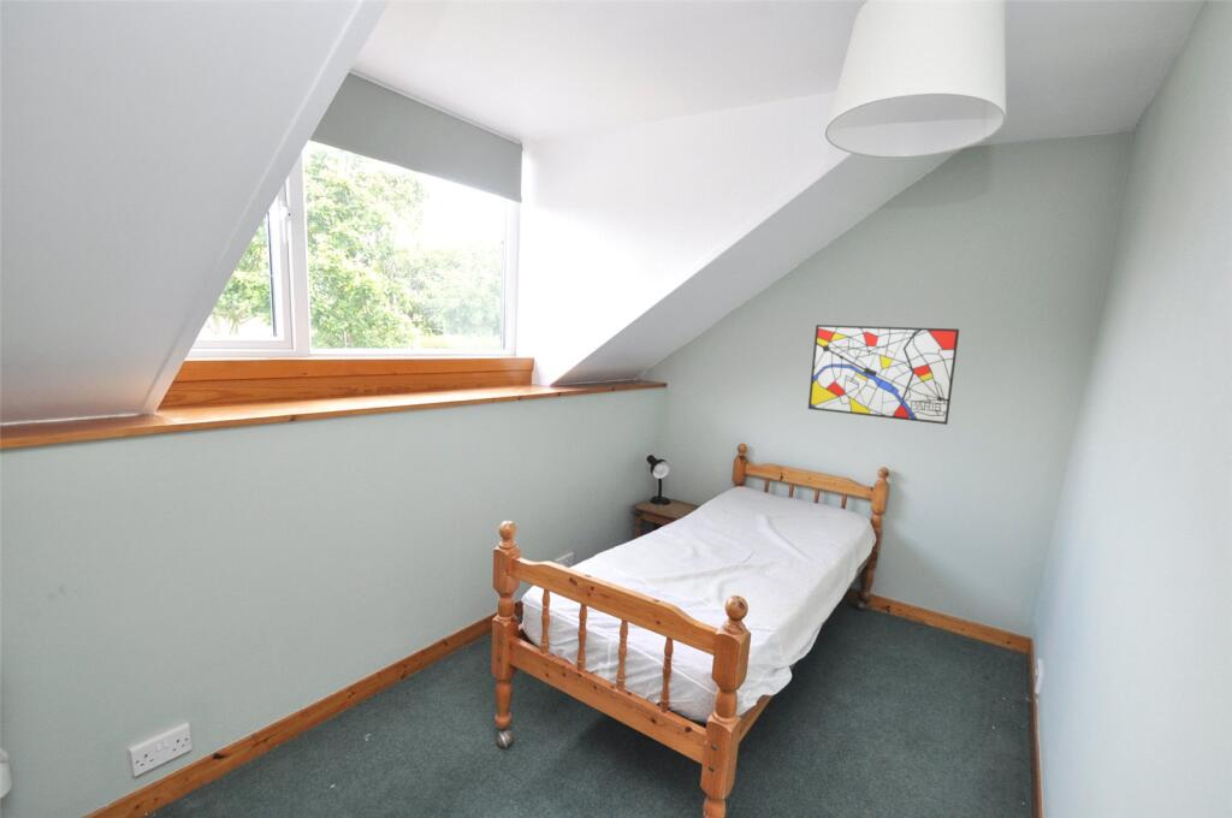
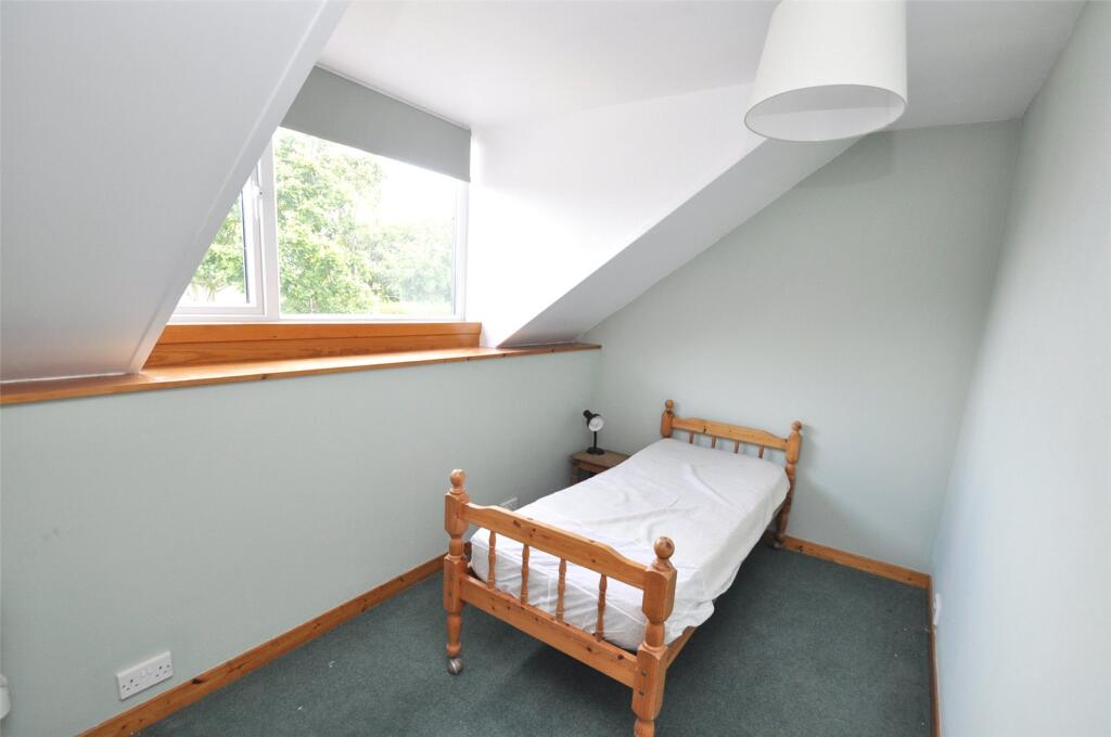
- wall art (877, 372)
